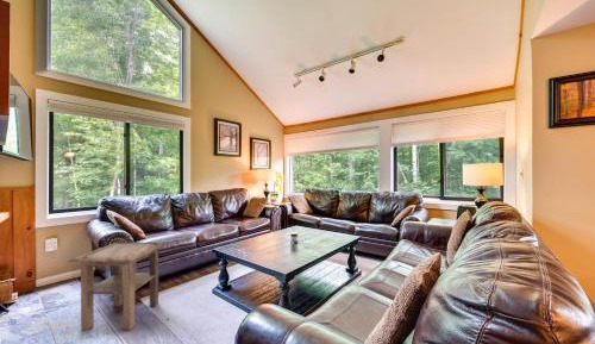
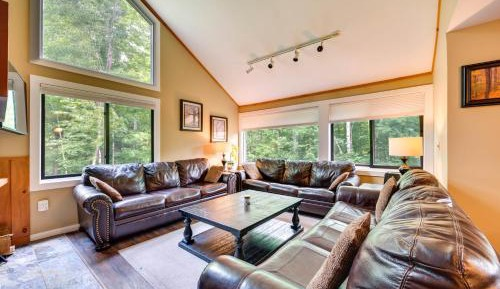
- side table (123, 282)
